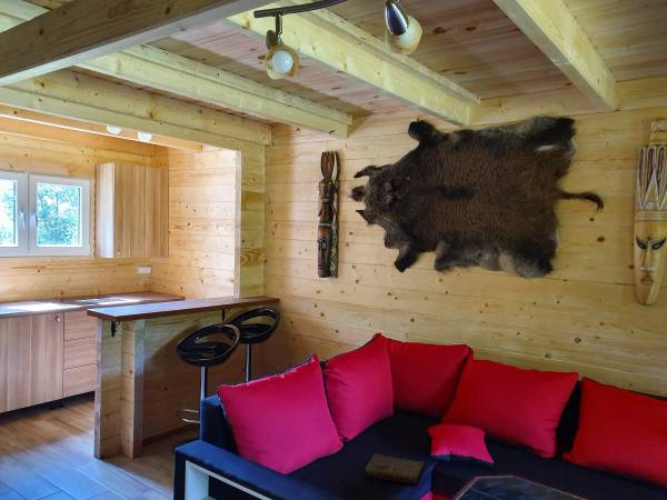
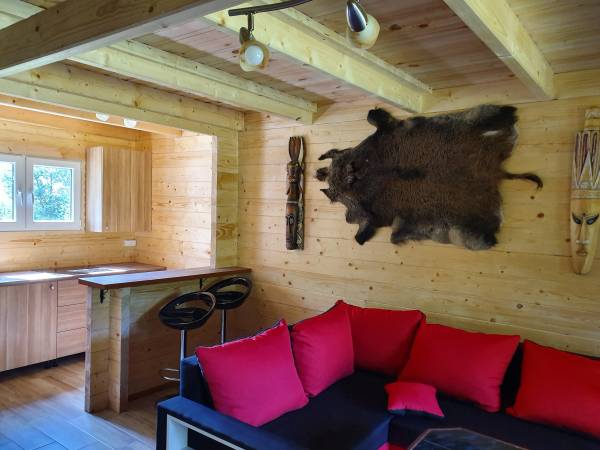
- book (394, 468)
